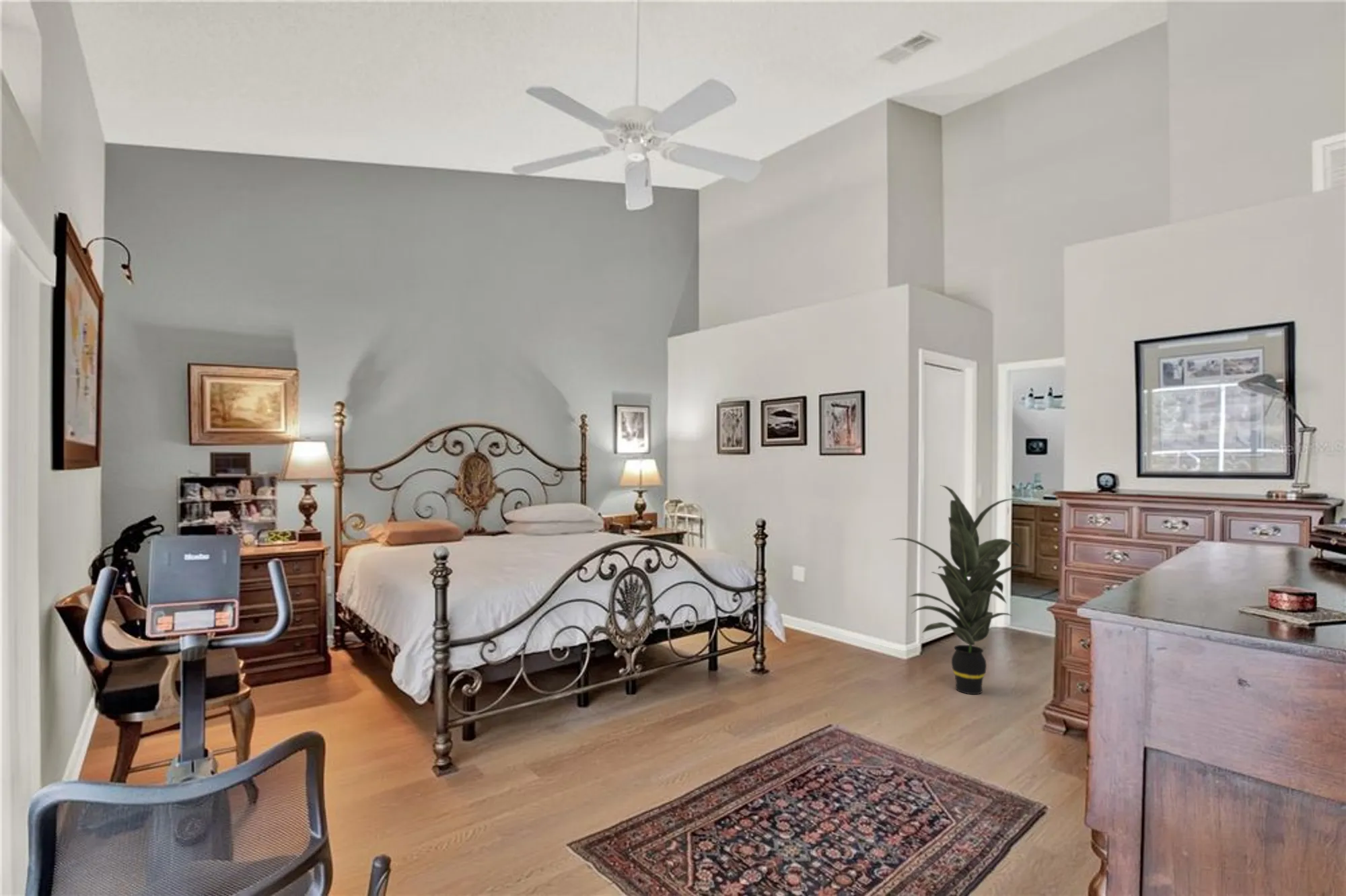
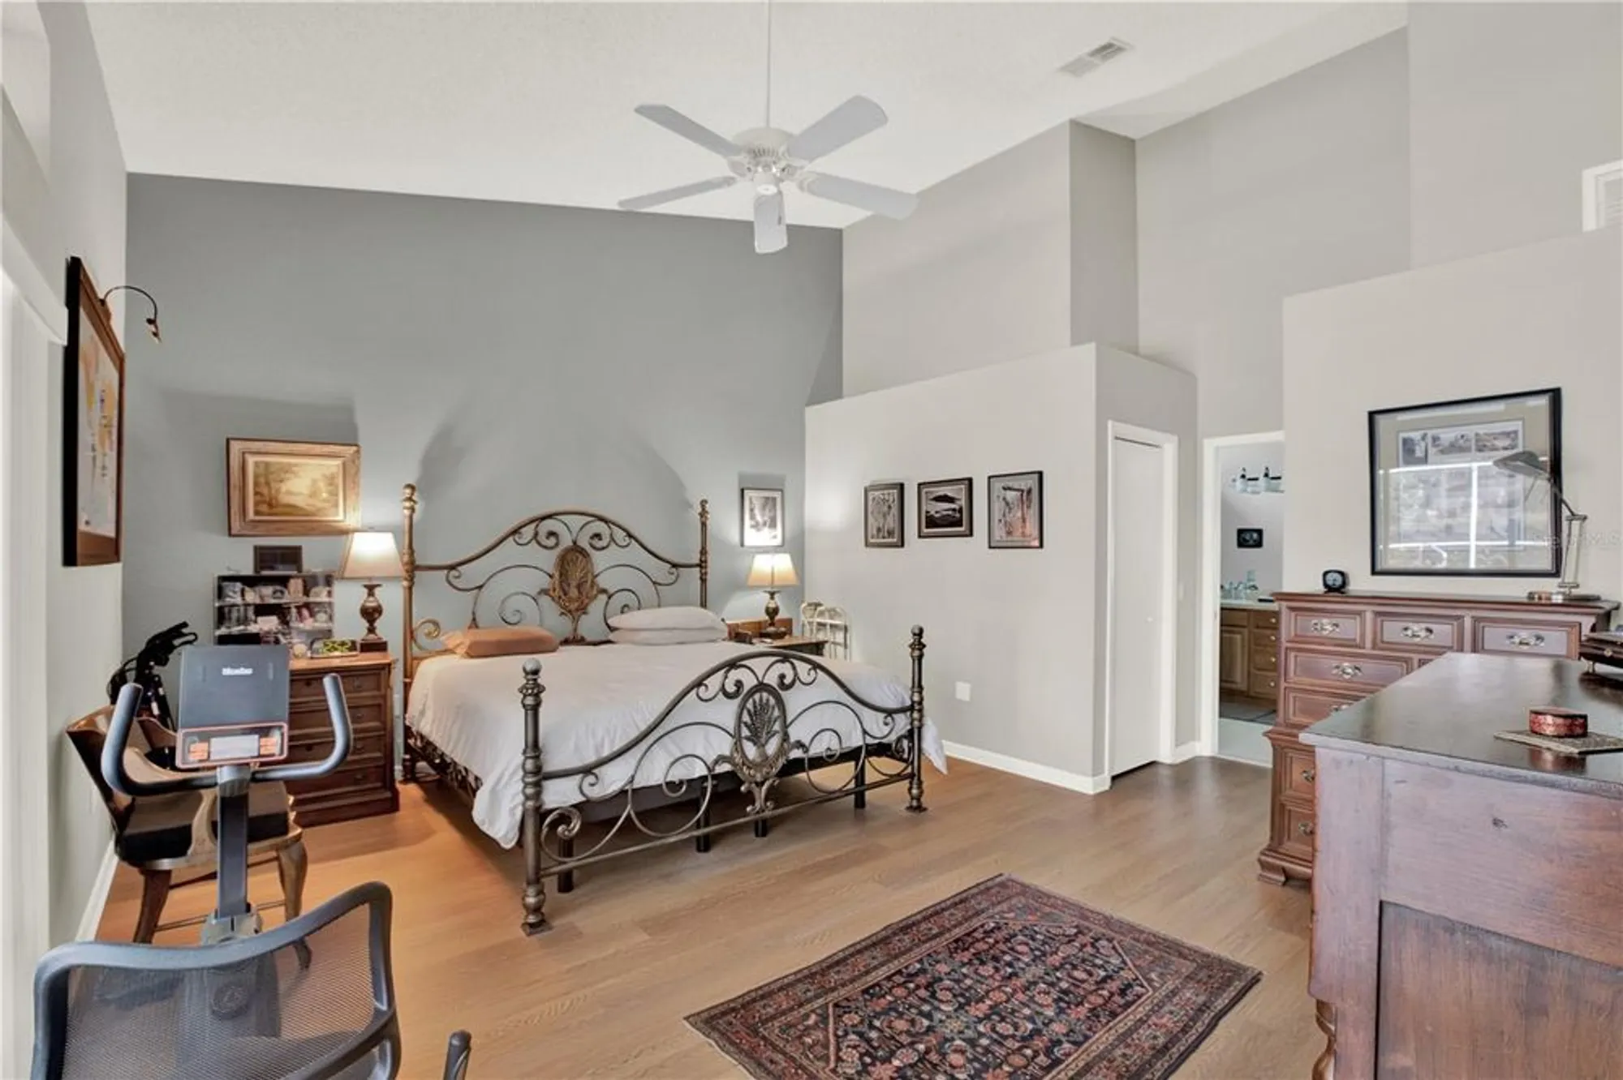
- indoor plant (963, 586)
